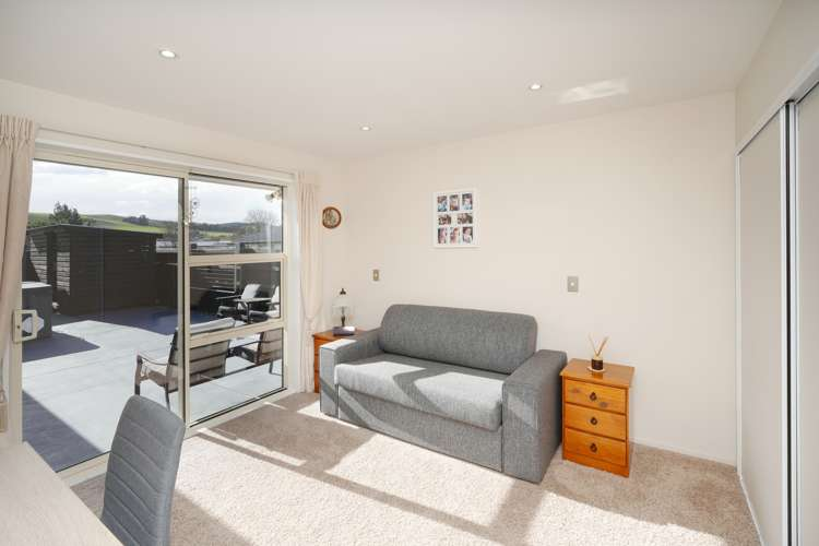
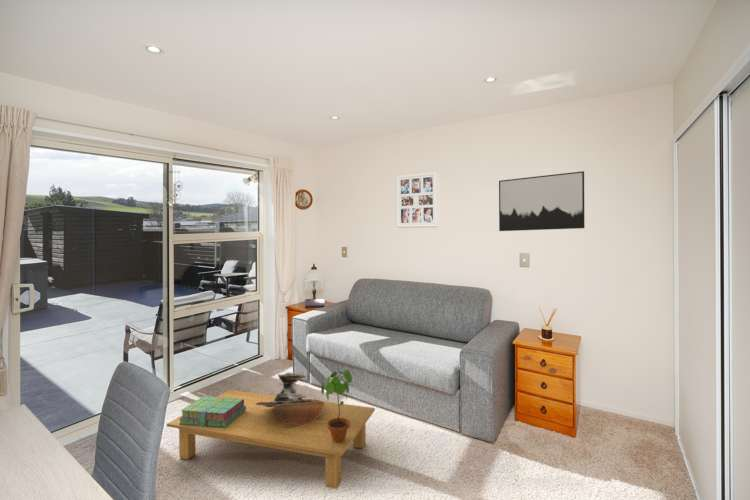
+ decorative bowl (290, 393)
+ stack of books (213, 410)
+ potted plant (338, 404)
+ coffee table (275, 433)
+ wall art (539, 203)
